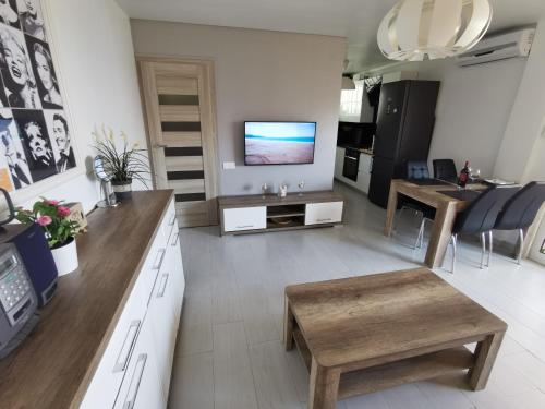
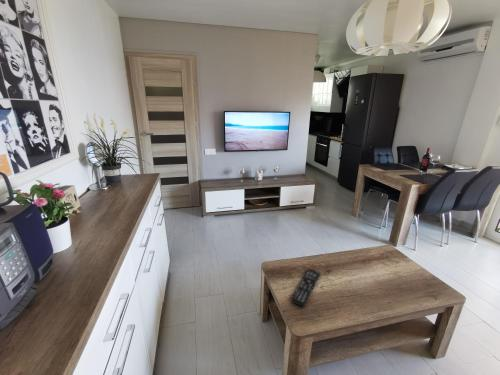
+ remote control (306, 285)
